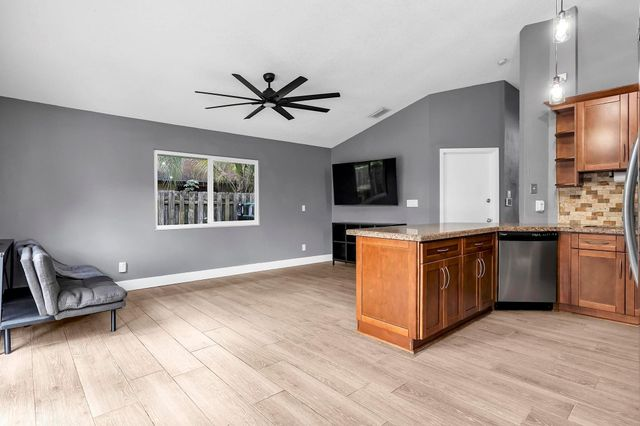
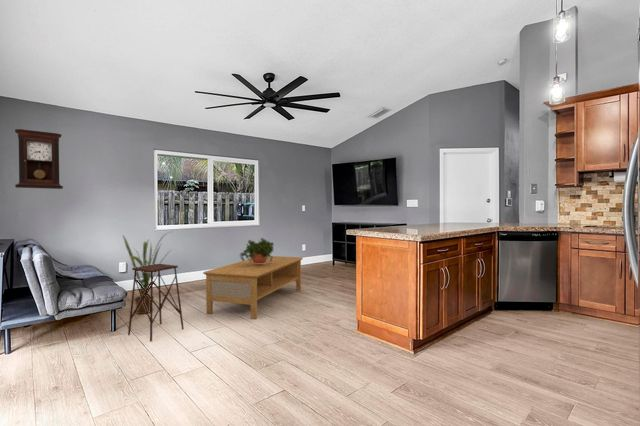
+ coffee table (259, 282)
+ side table (153, 300)
+ pendulum clock (39, 160)
+ house plant (148, 272)
+ potted plant (257, 252)
